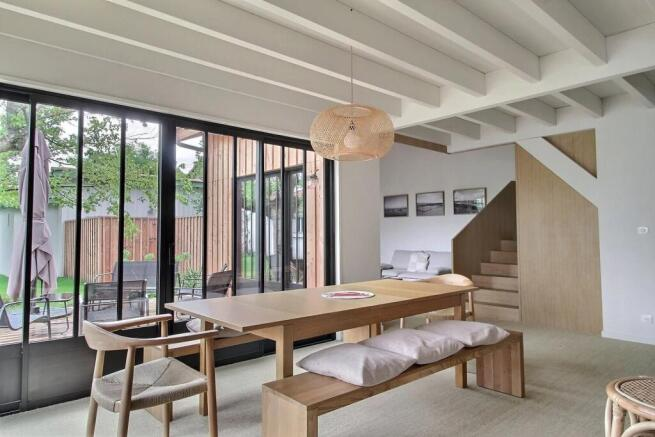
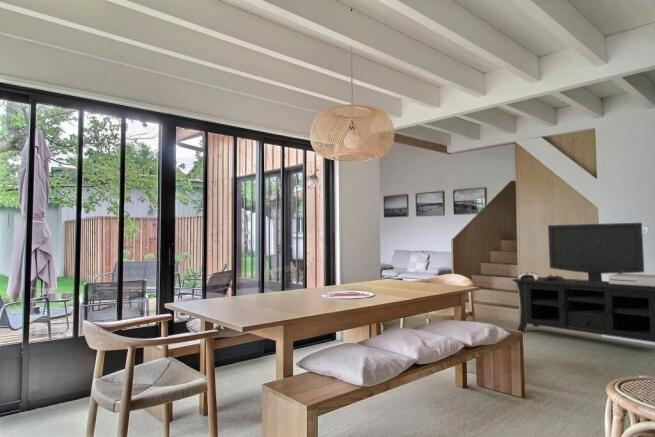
+ media console (589, 281)
